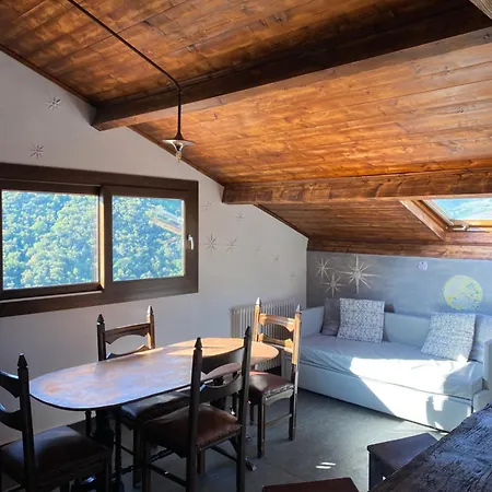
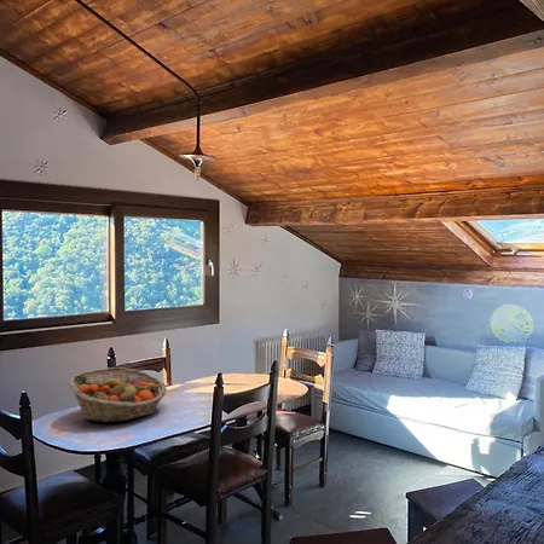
+ fruit basket (118, 393)
